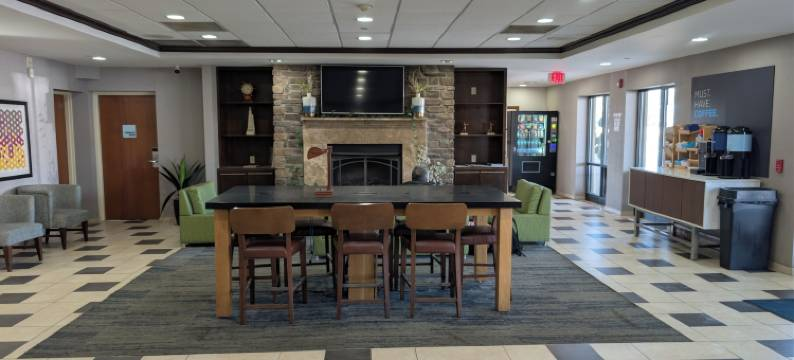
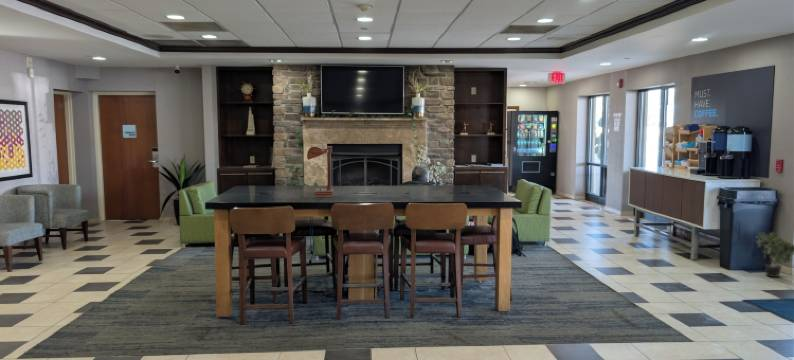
+ potted plant (772, 254)
